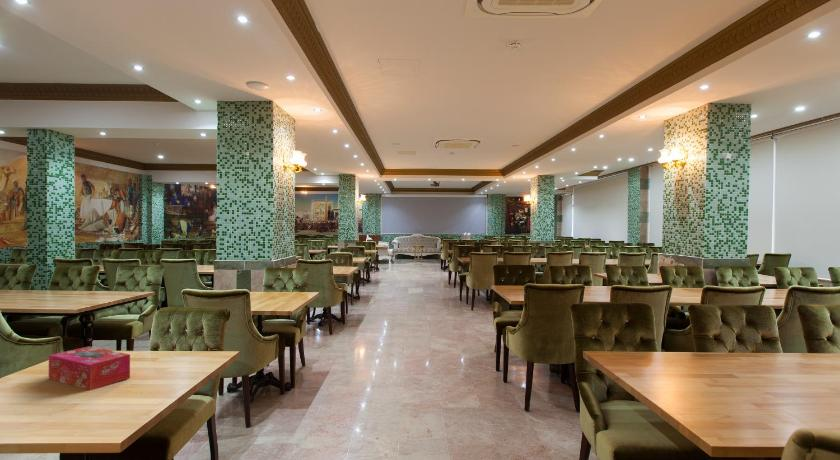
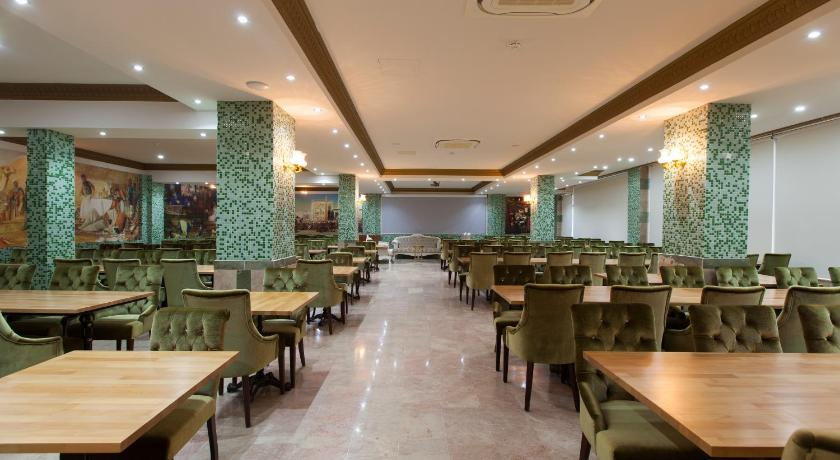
- tissue box (89, 366)
